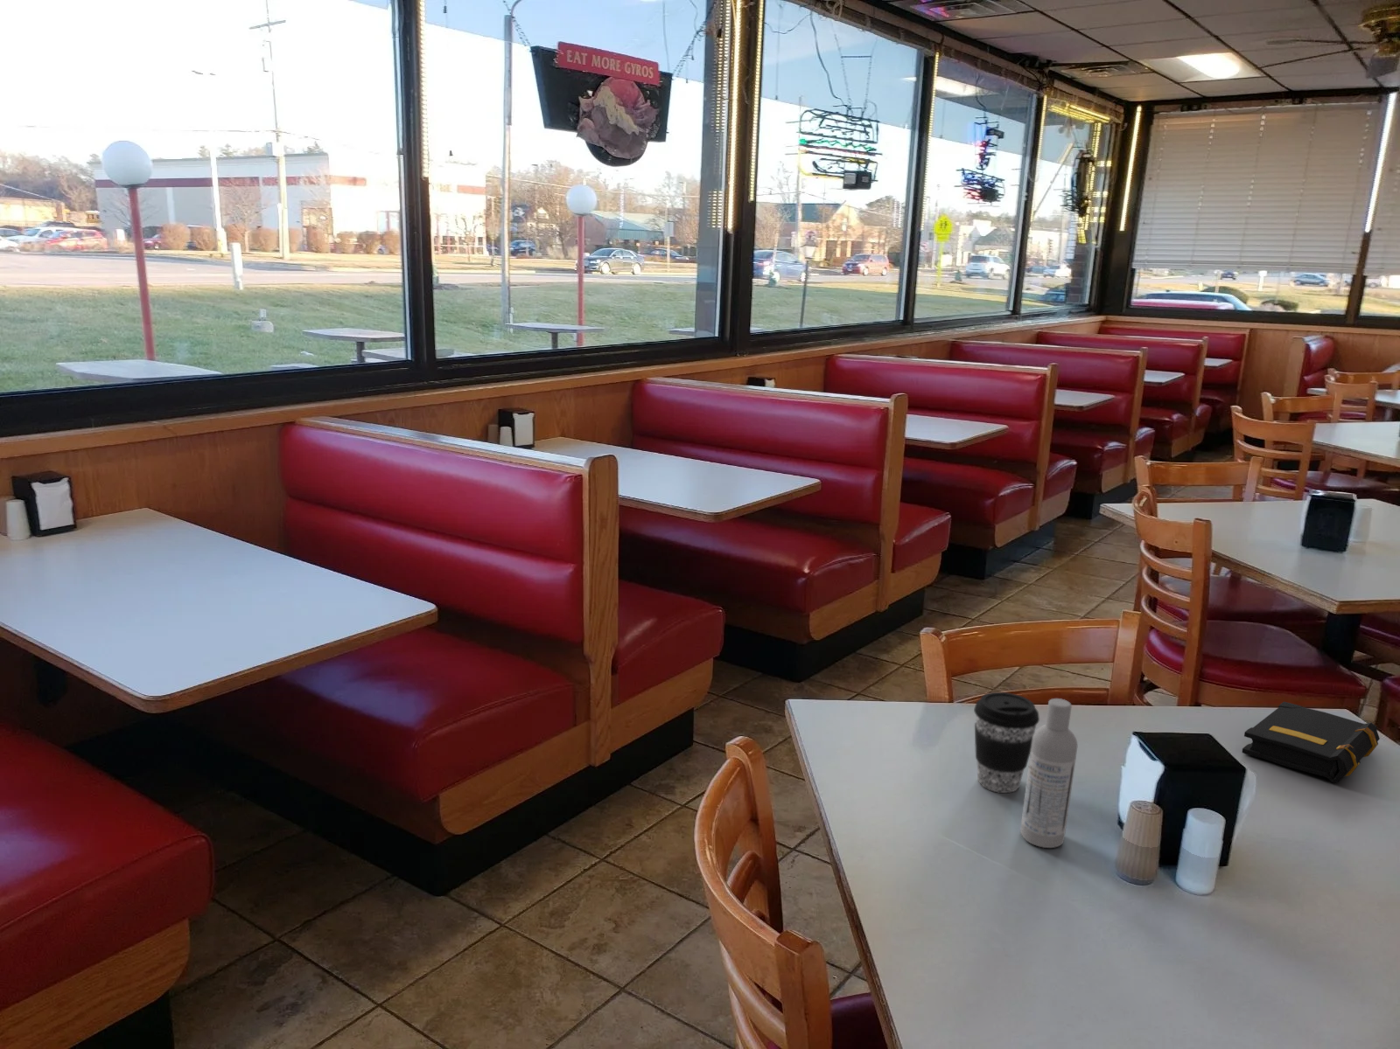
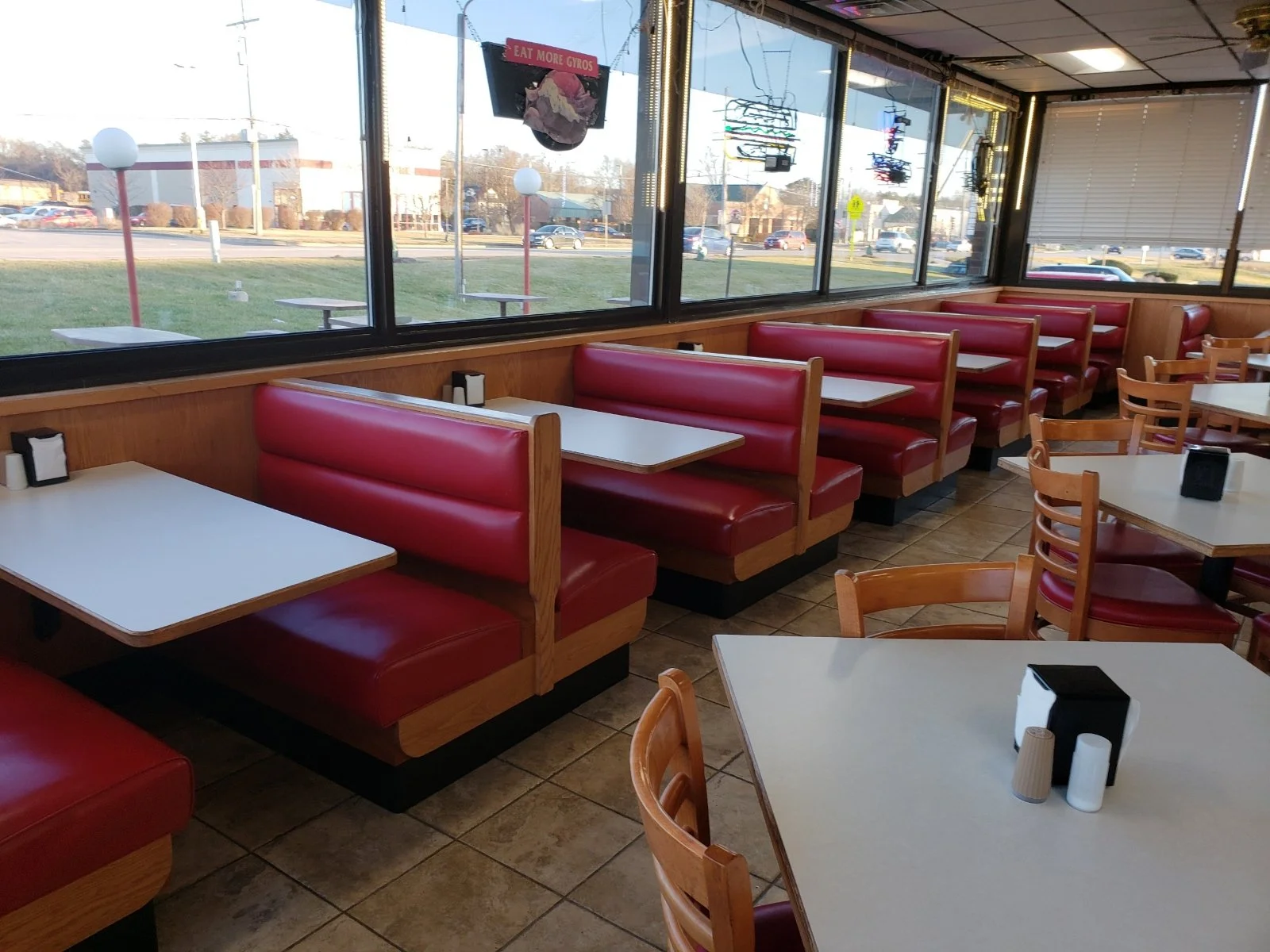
- coffee cup (1003, 743)
- book (1317, 735)
- bottle (1051, 771)
